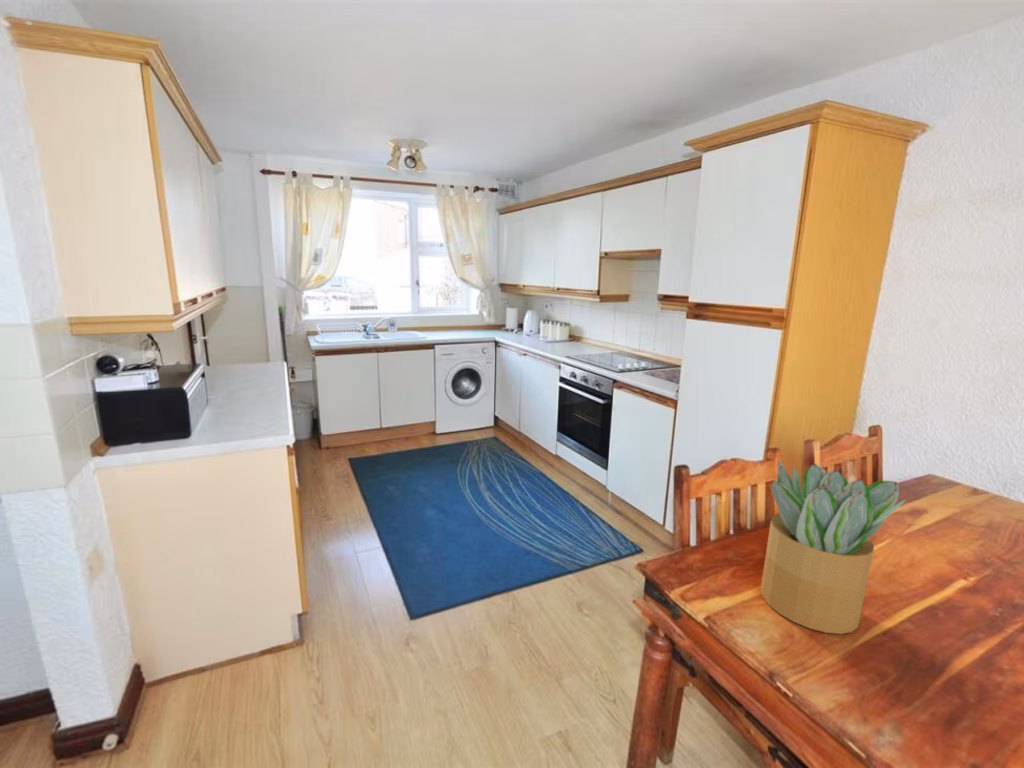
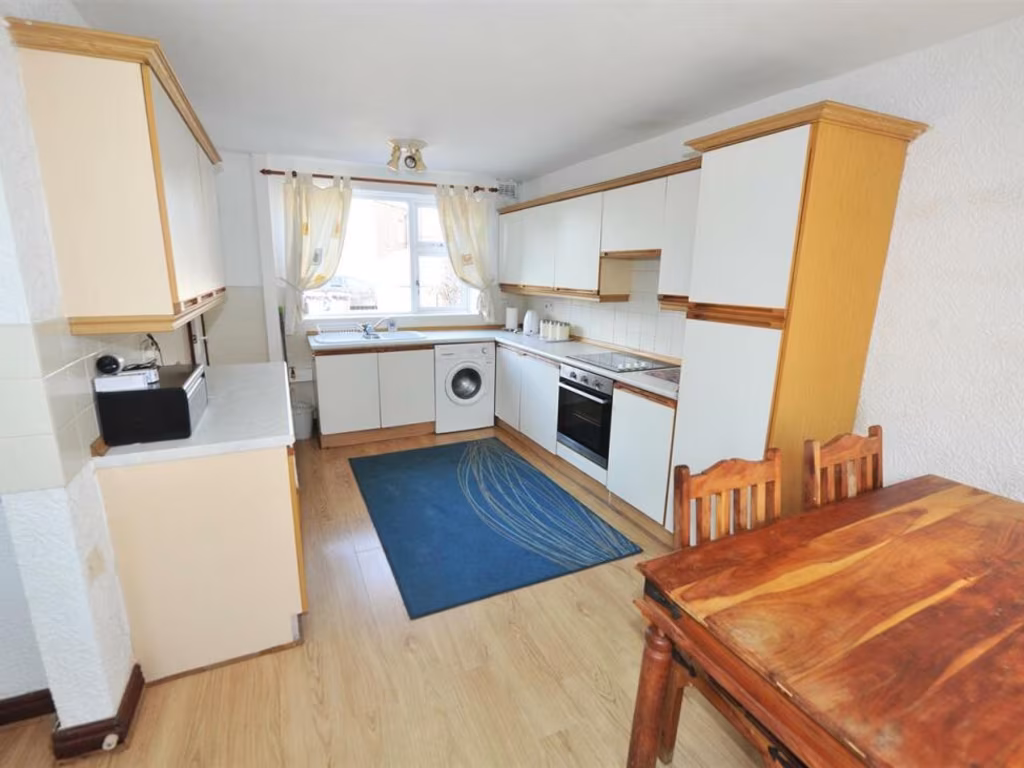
- potted plant (825, 543)
